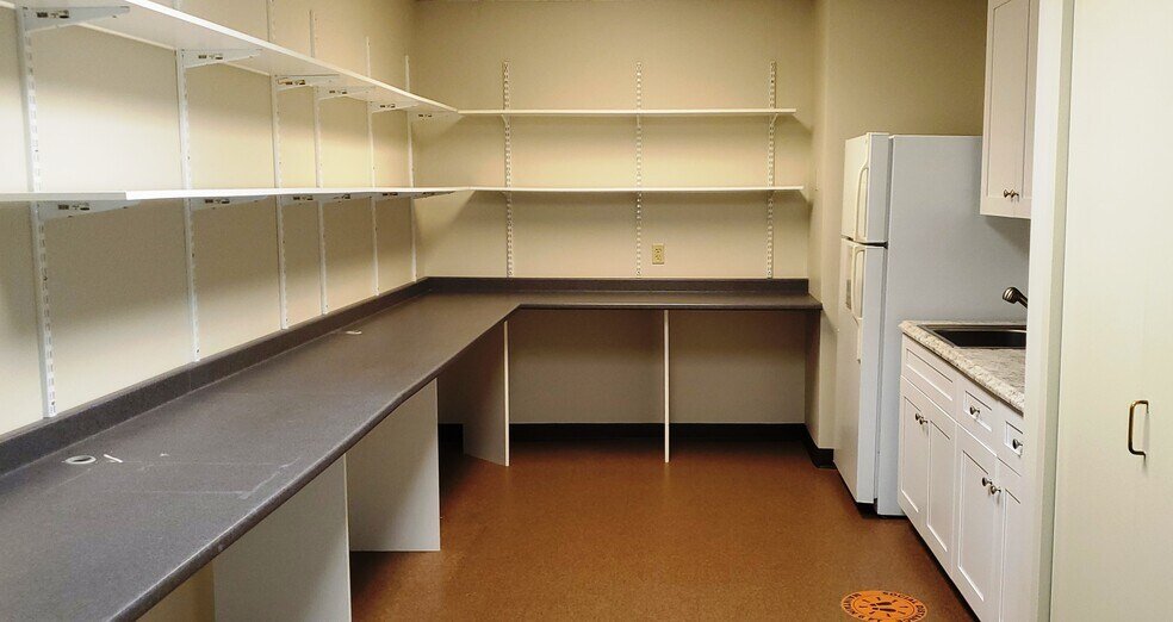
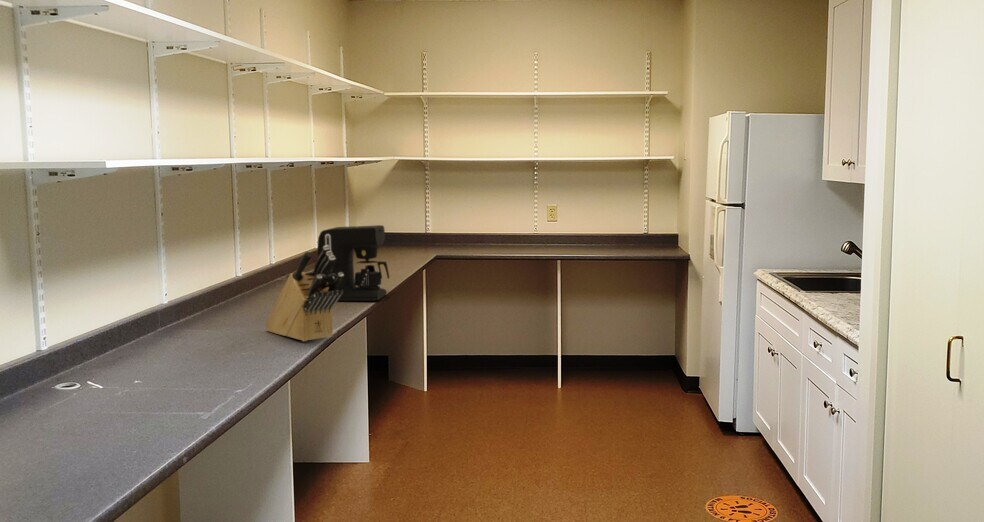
+ coffee maker (357, 262)
+ knife block (304, 290)
